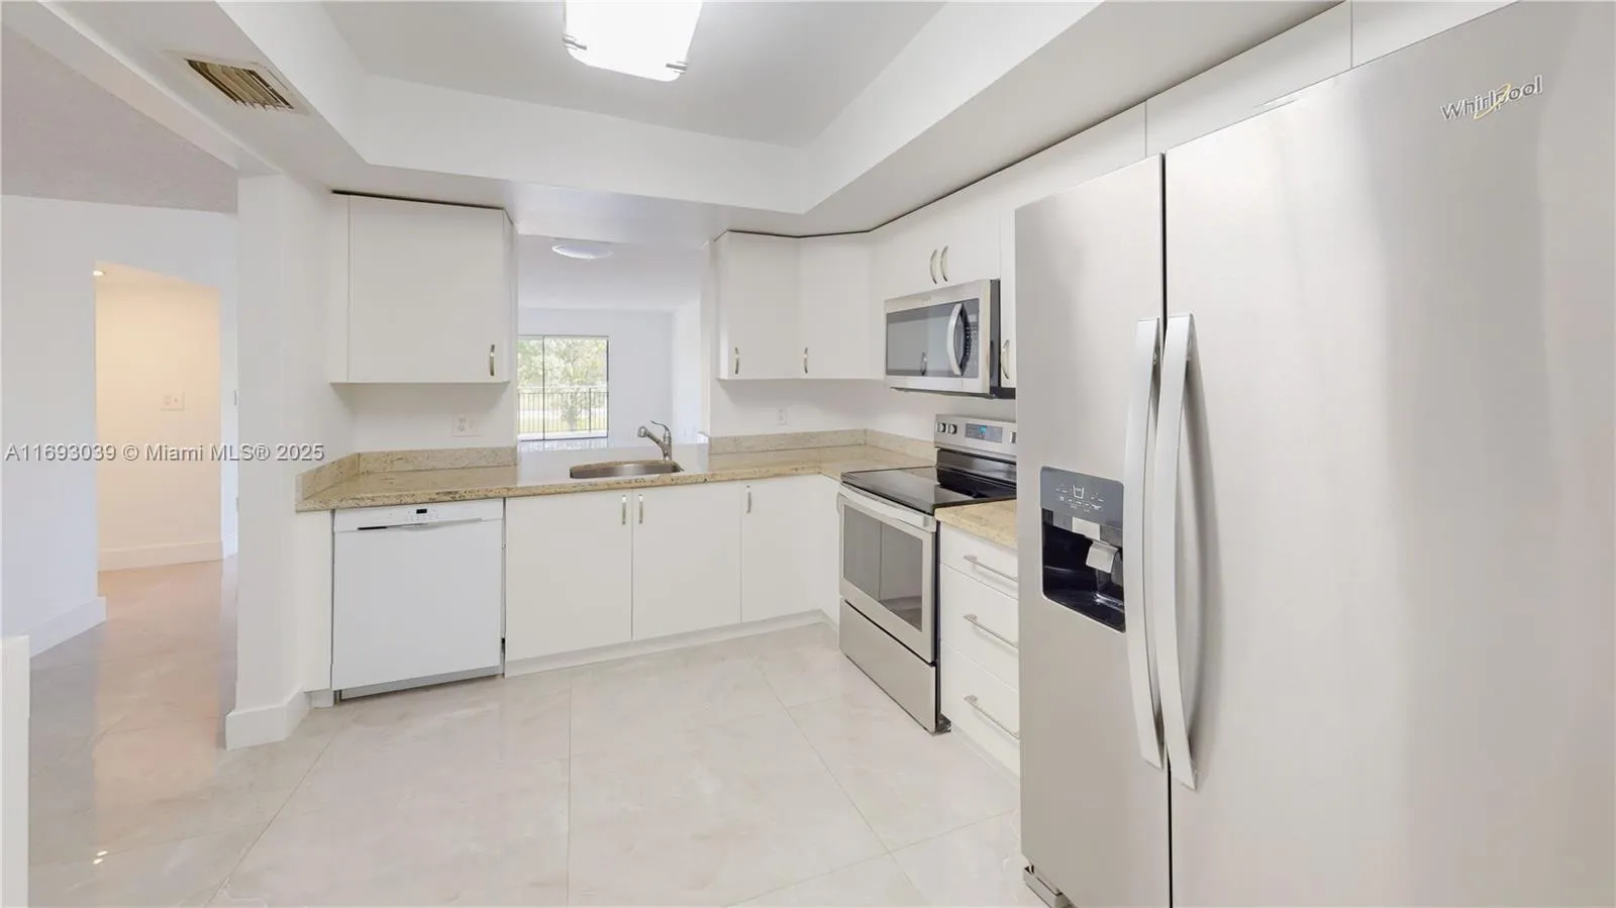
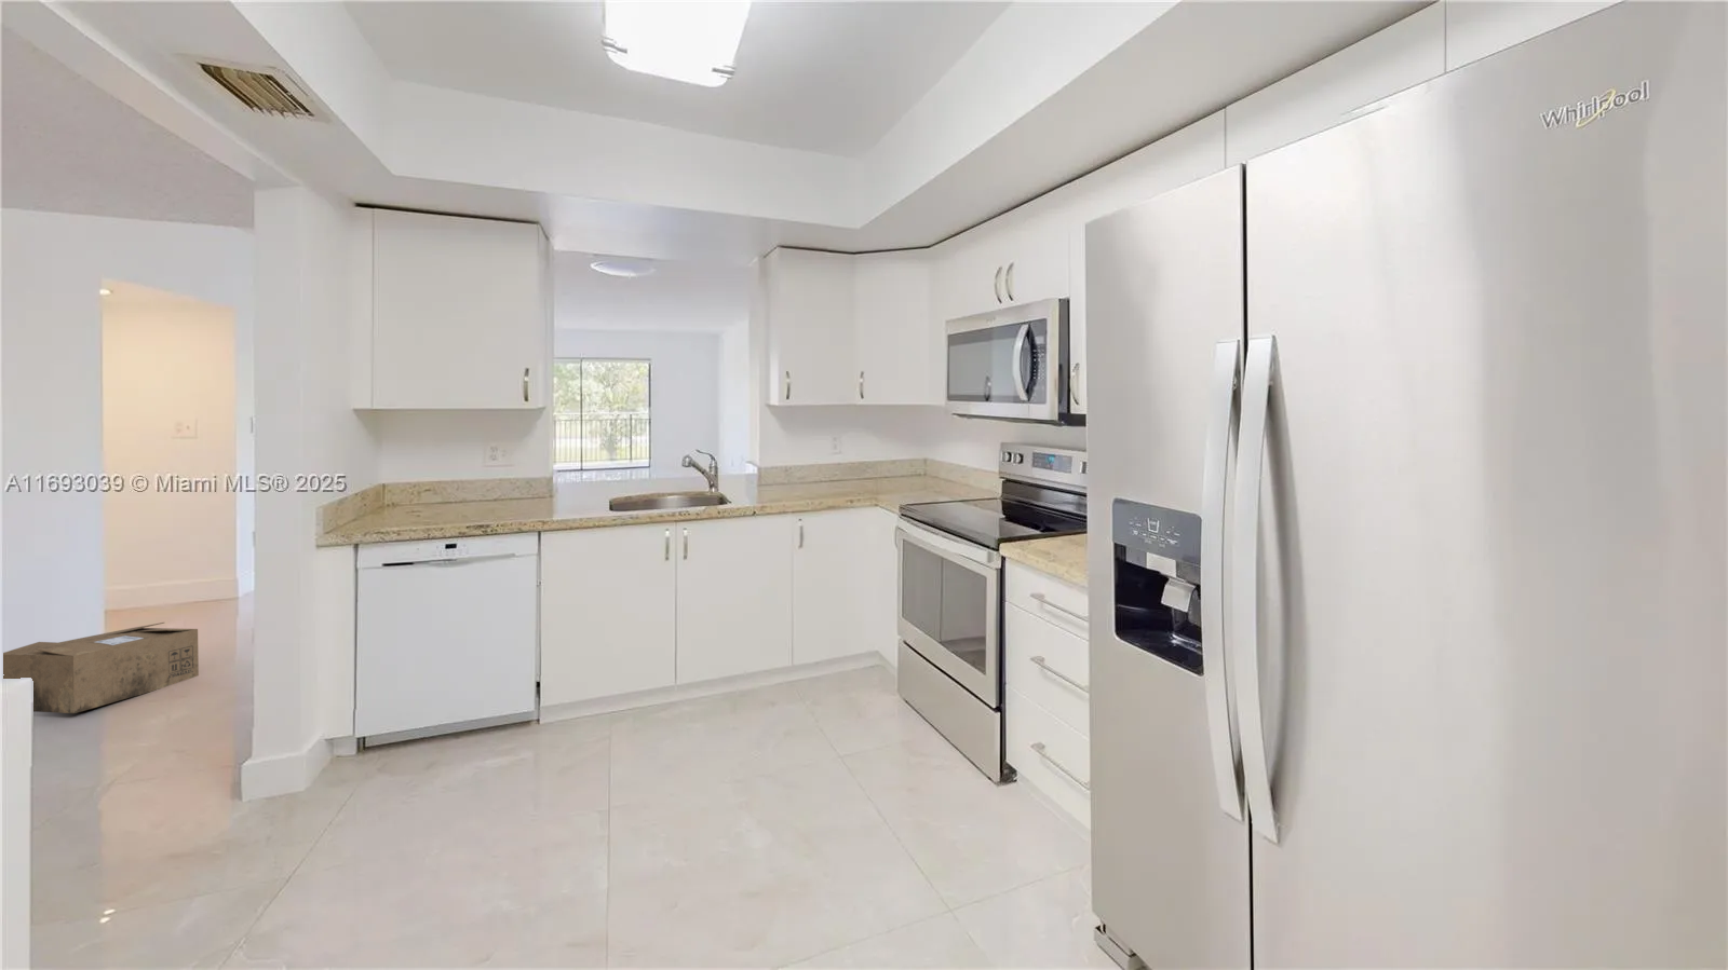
+ cardboard box (104, 664)
